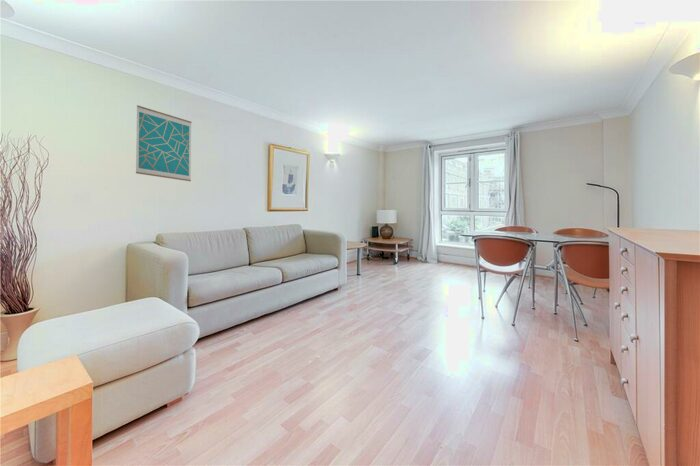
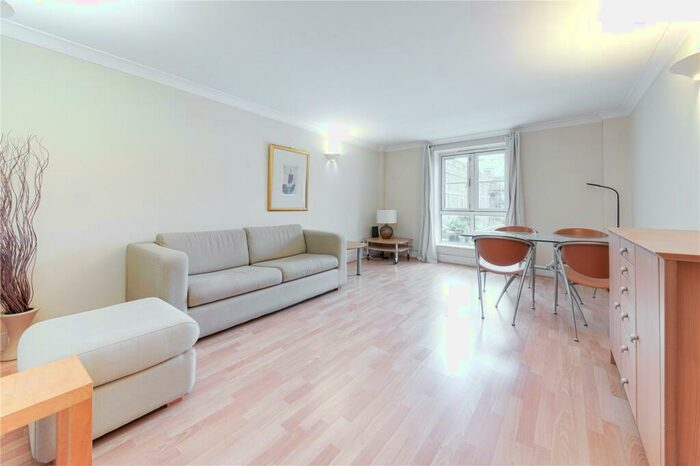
- wall art (165, 145)
